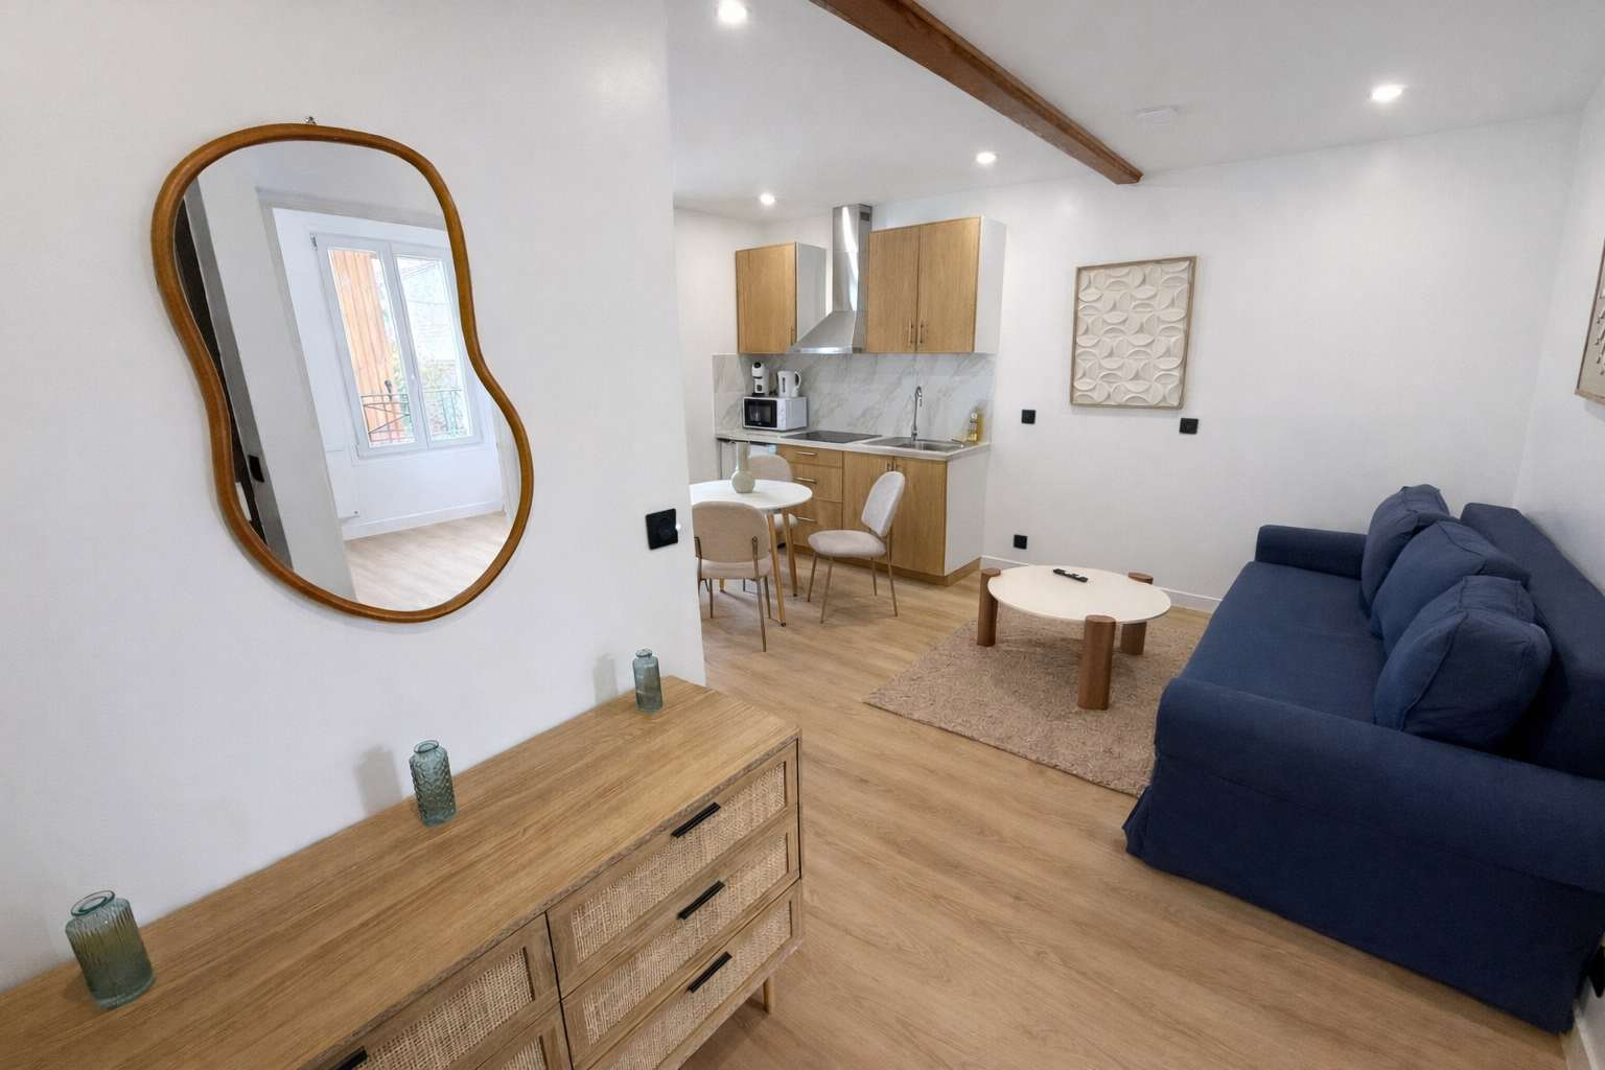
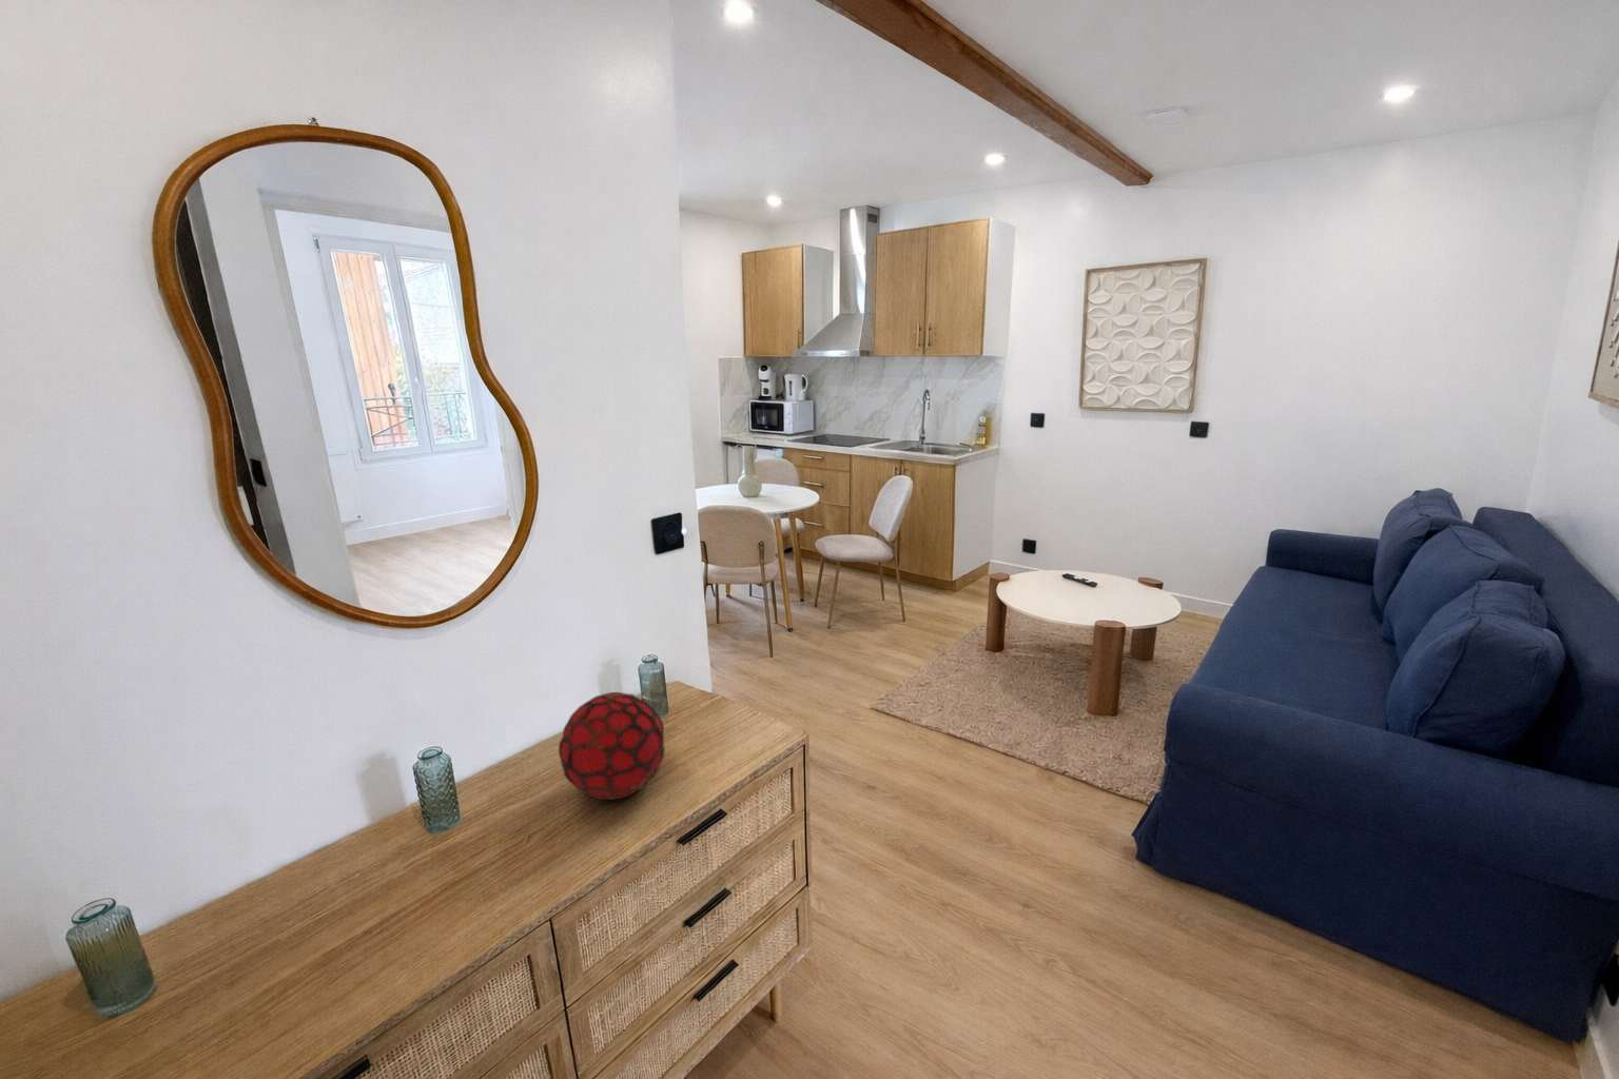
+ decorative orb (612, 744)
